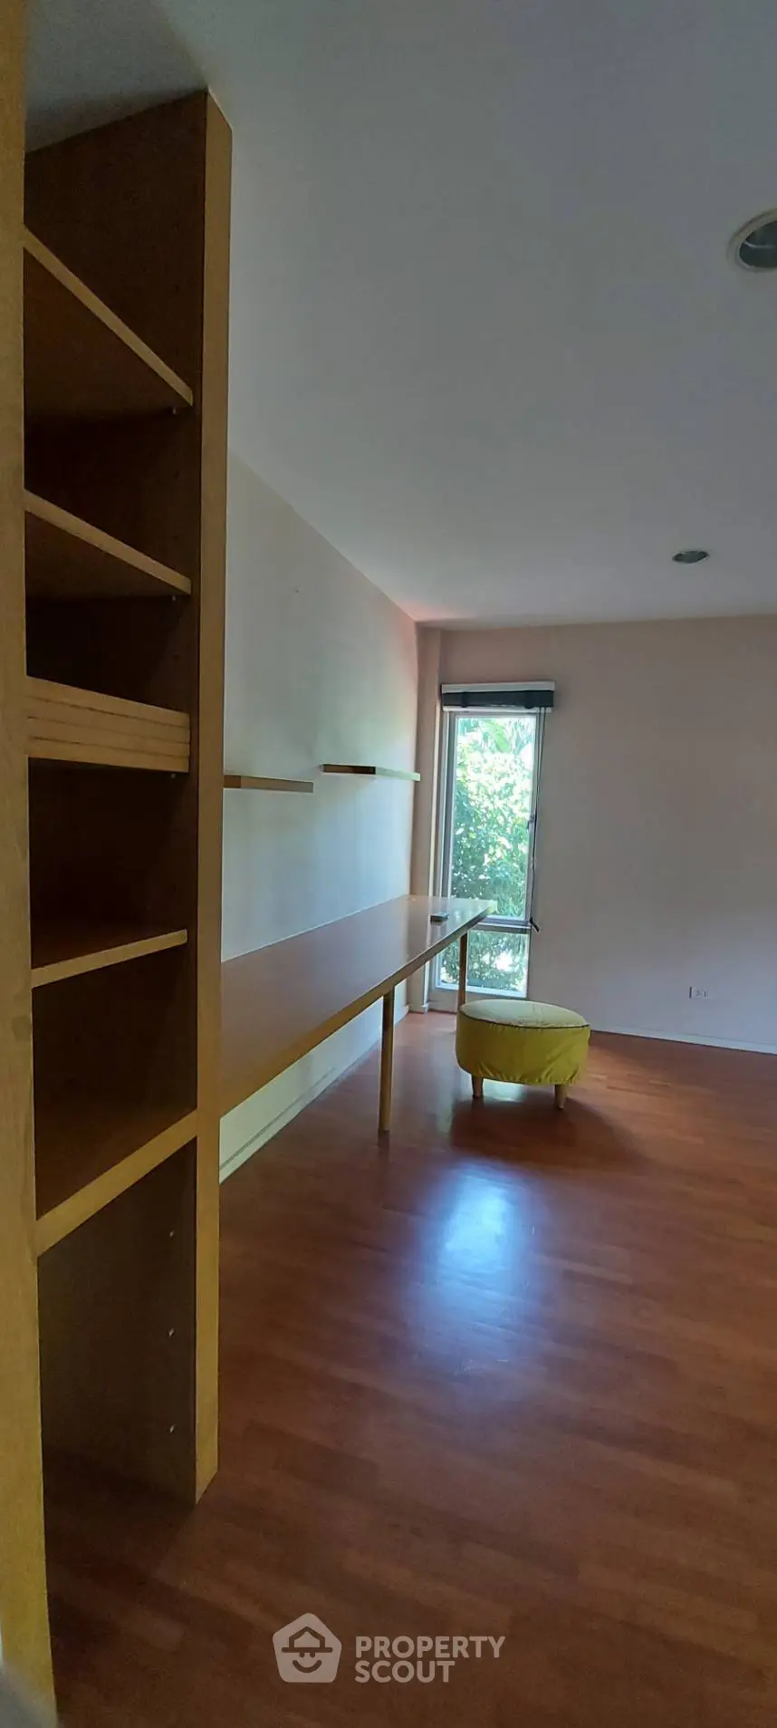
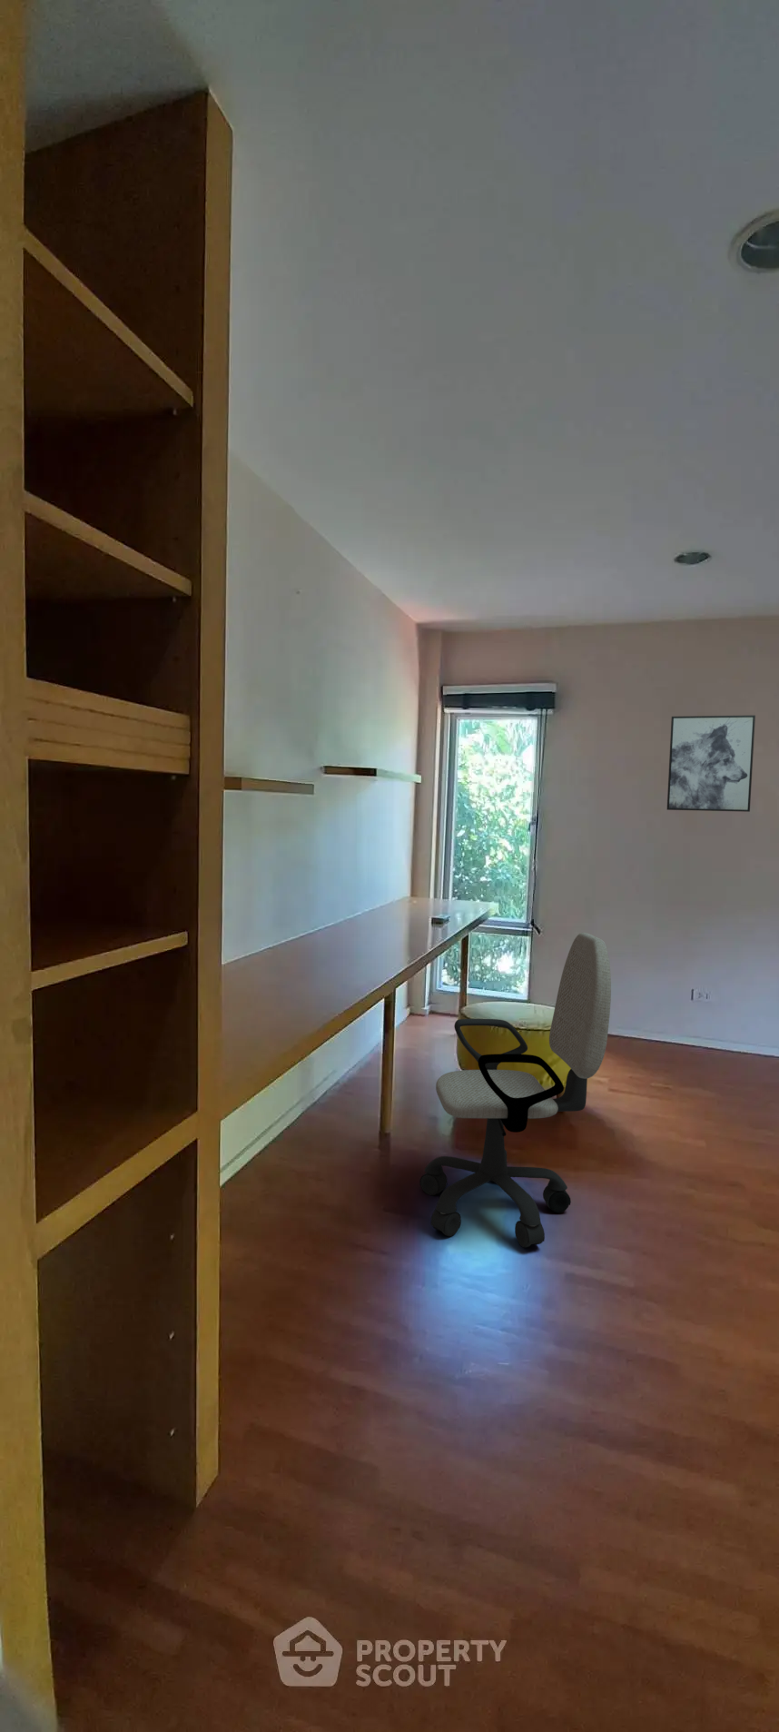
+ office chair (514, 1074)
+ wall art (710, 763)
